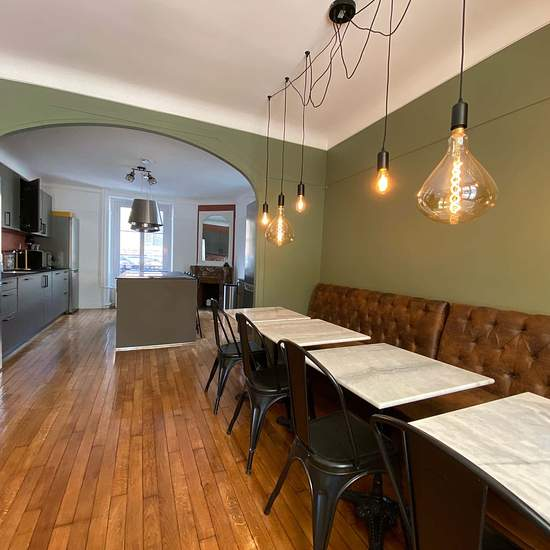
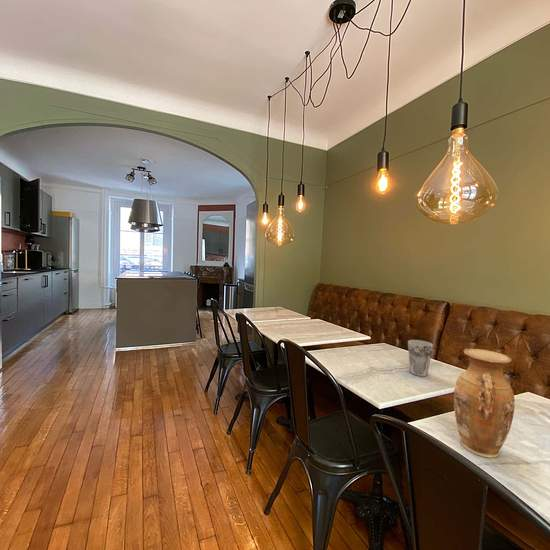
+ vase (482, 400)
+ cup (419, 357)
